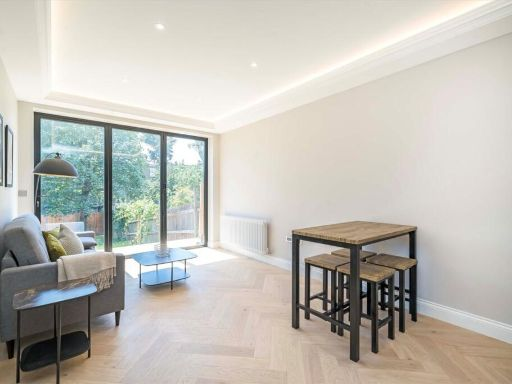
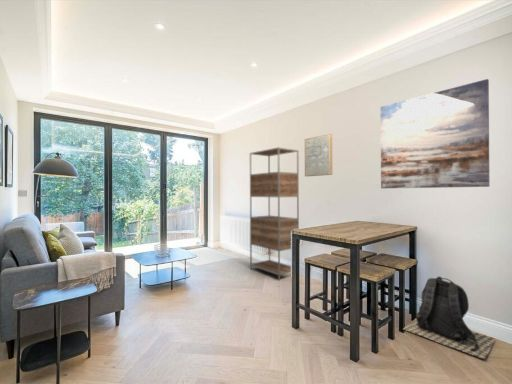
+ wall art (317, 156)
+ wall art (427, 141)
+ shelving unit (269, 211)
+ backpack (447, 307)
